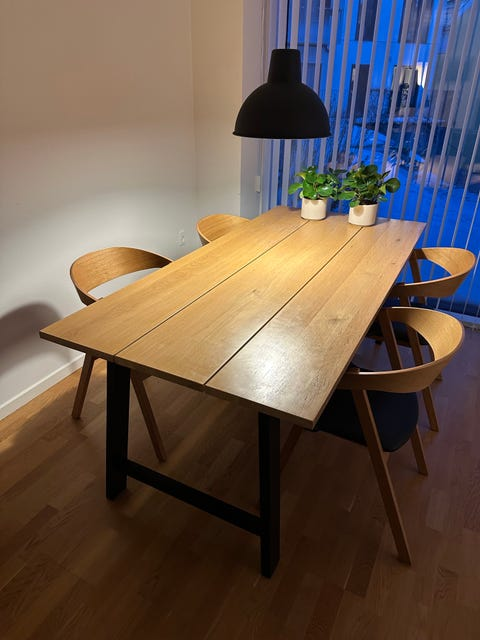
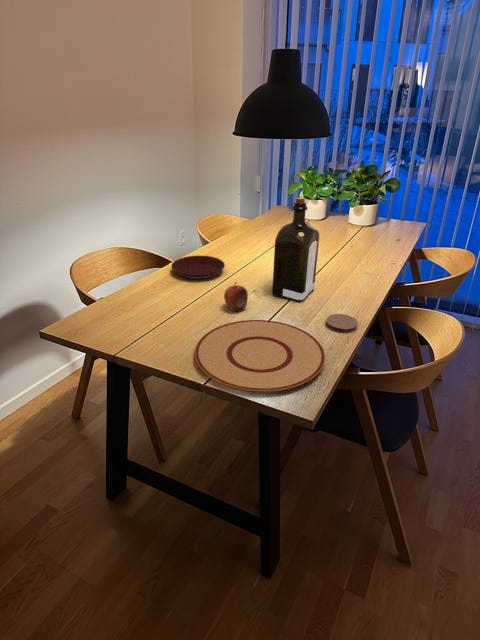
+ plate (259, 353)
+ coaster (341, 323)
+ liquor (296, 247)
+ plate (198, 268)
+ fruit (235, 296)
